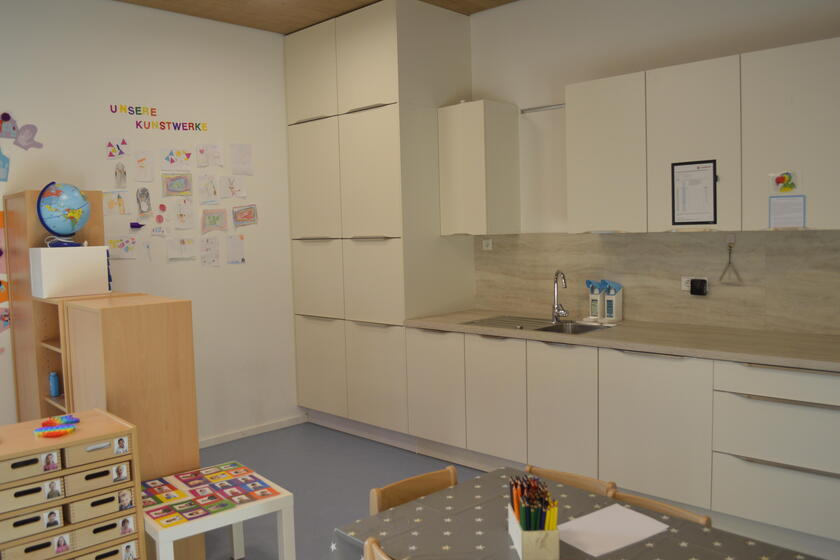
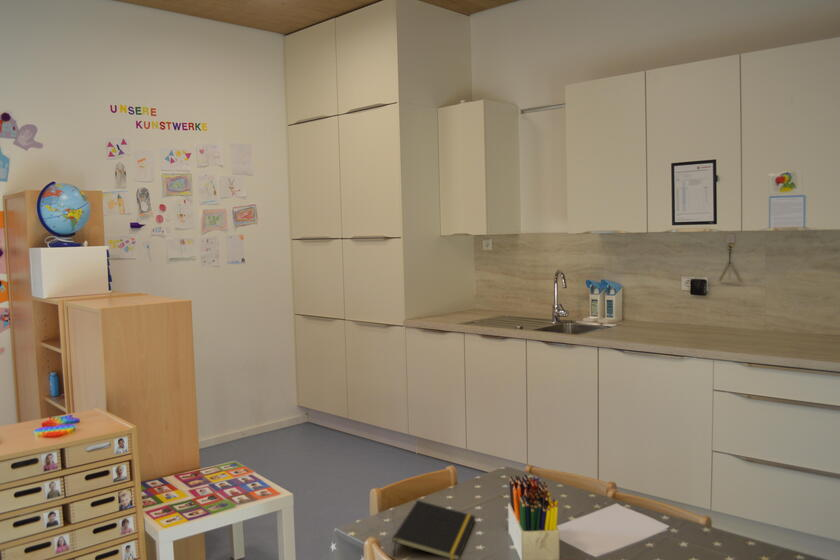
+ notepad (436, 528)
